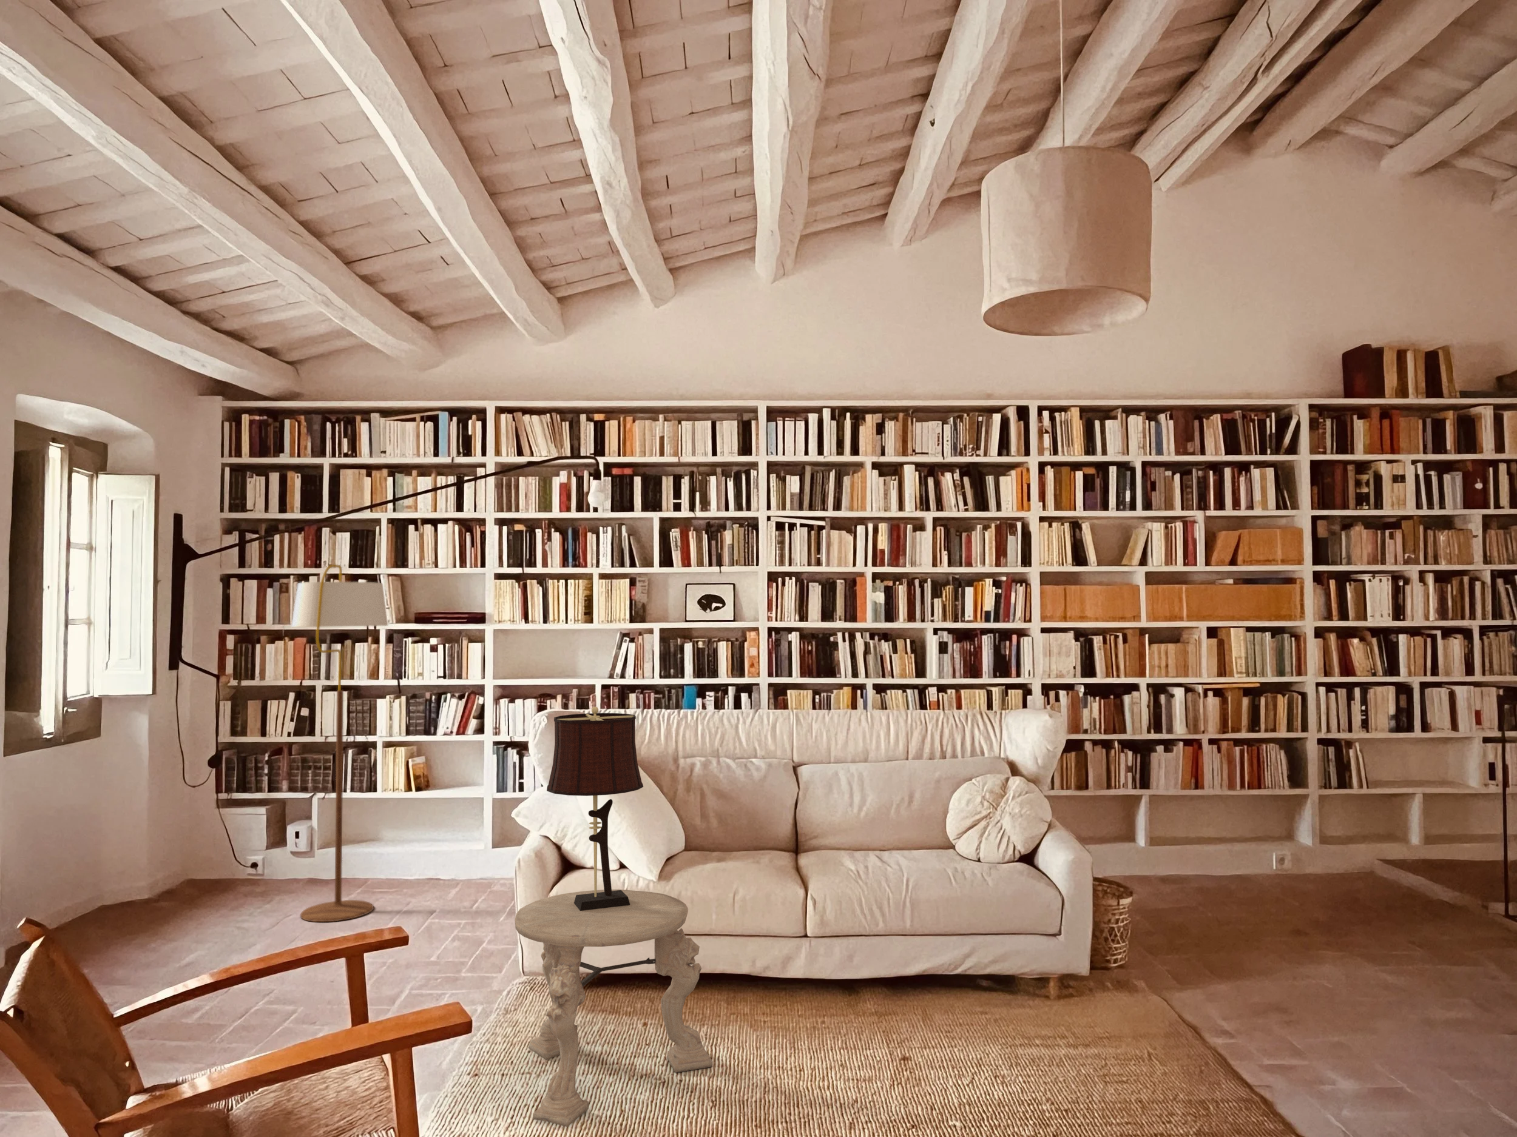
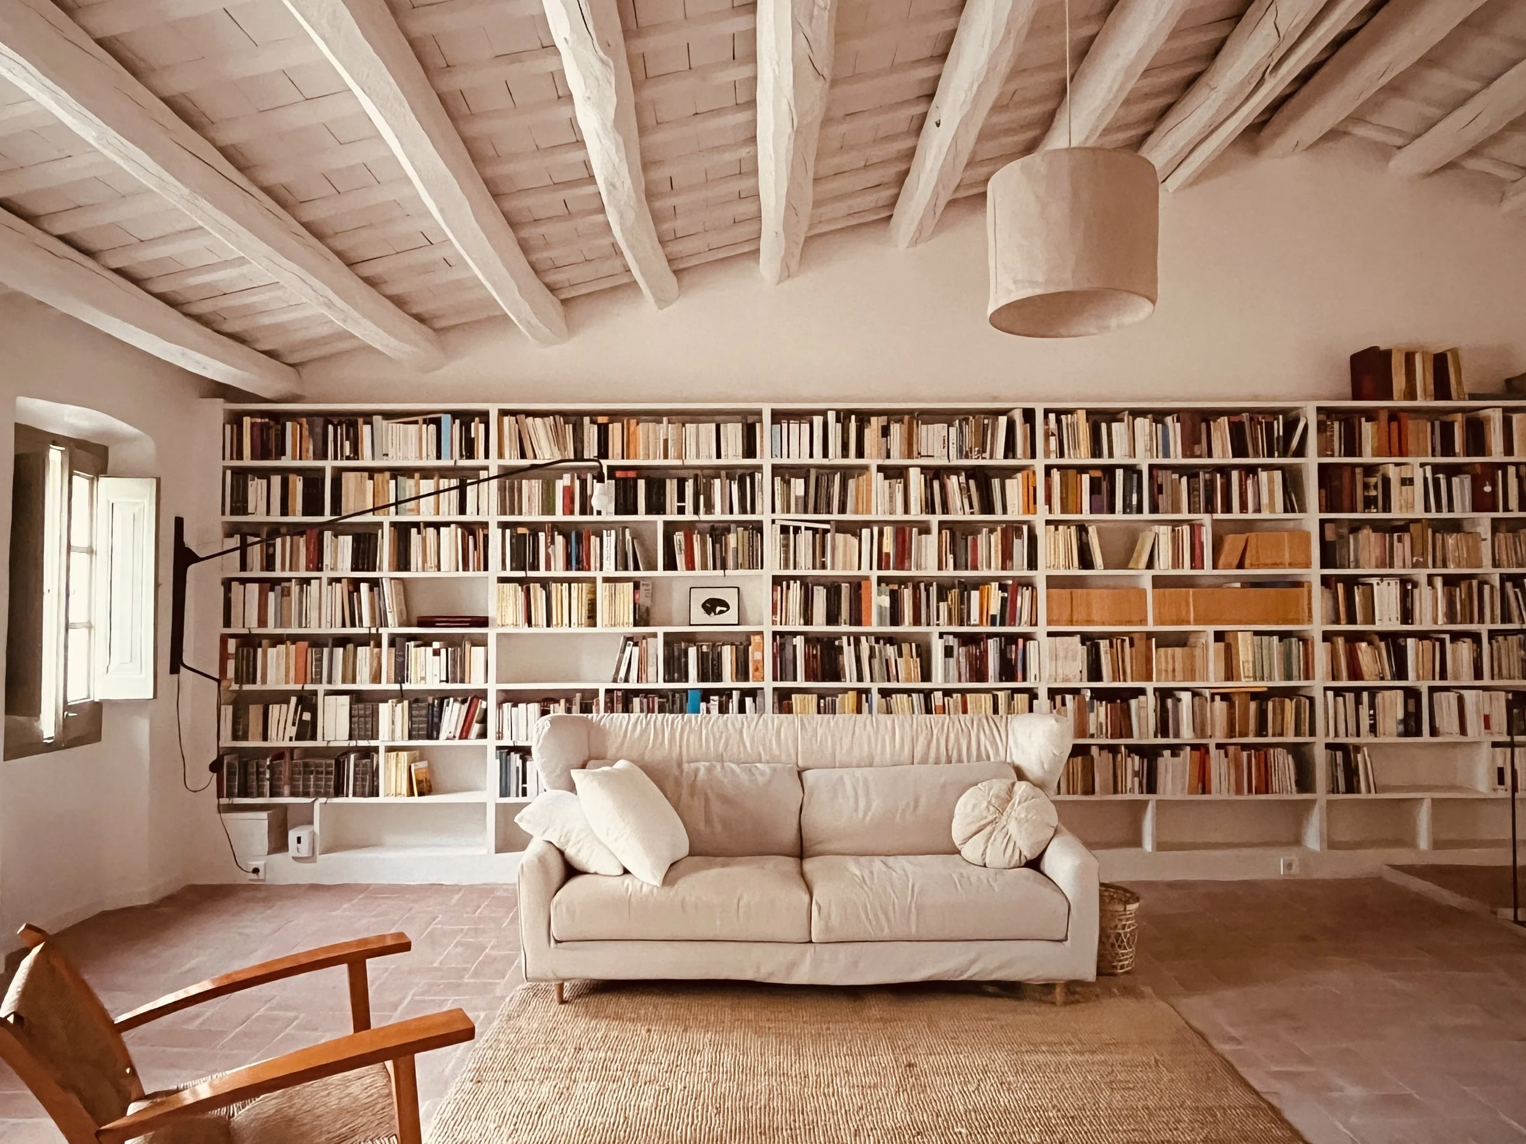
- side table (585, 995)
- table lamp (595, 804)
- floor lamp (337, 737)
